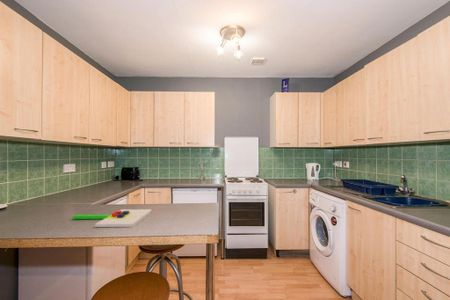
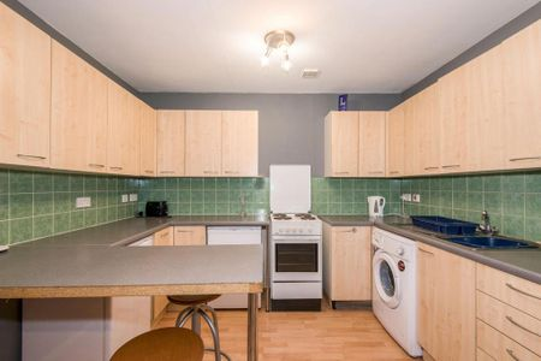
- chopping board (108, 215)
